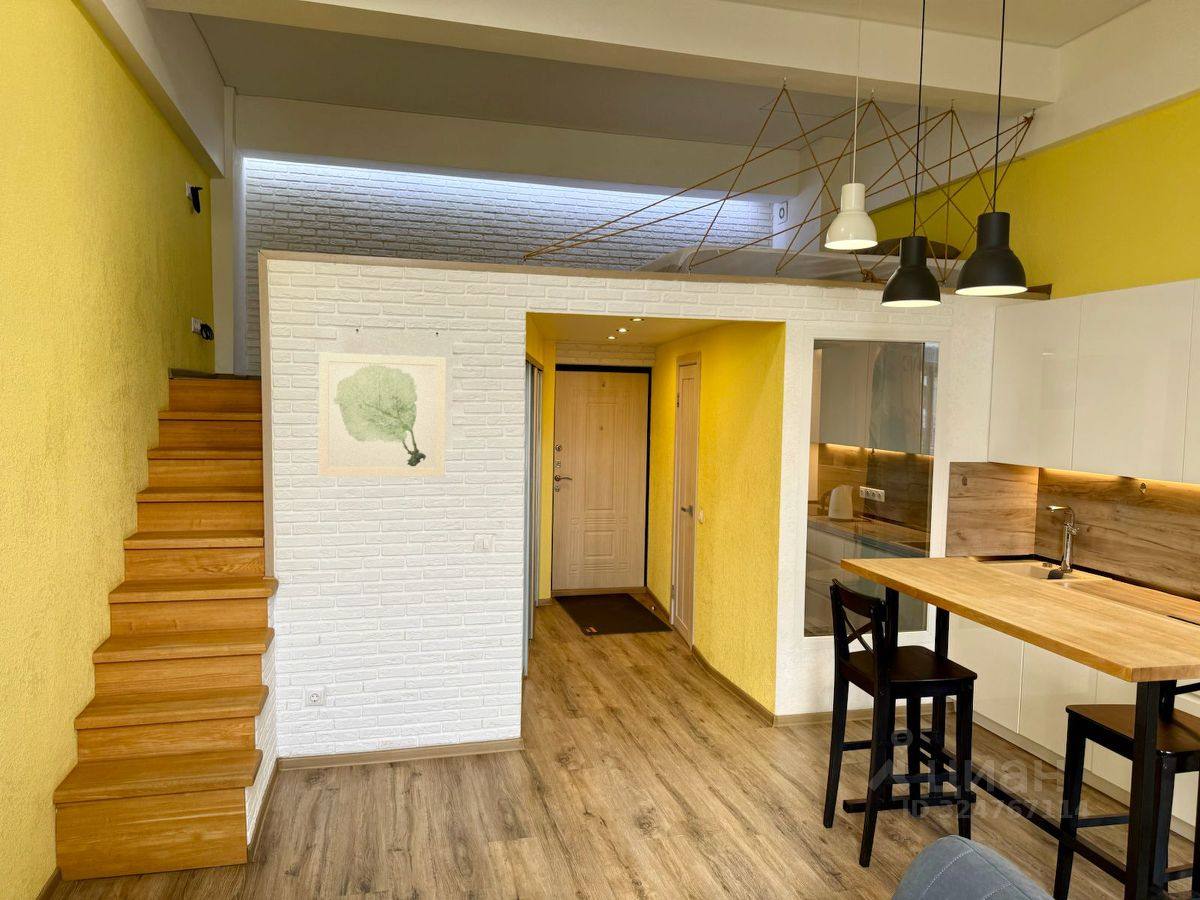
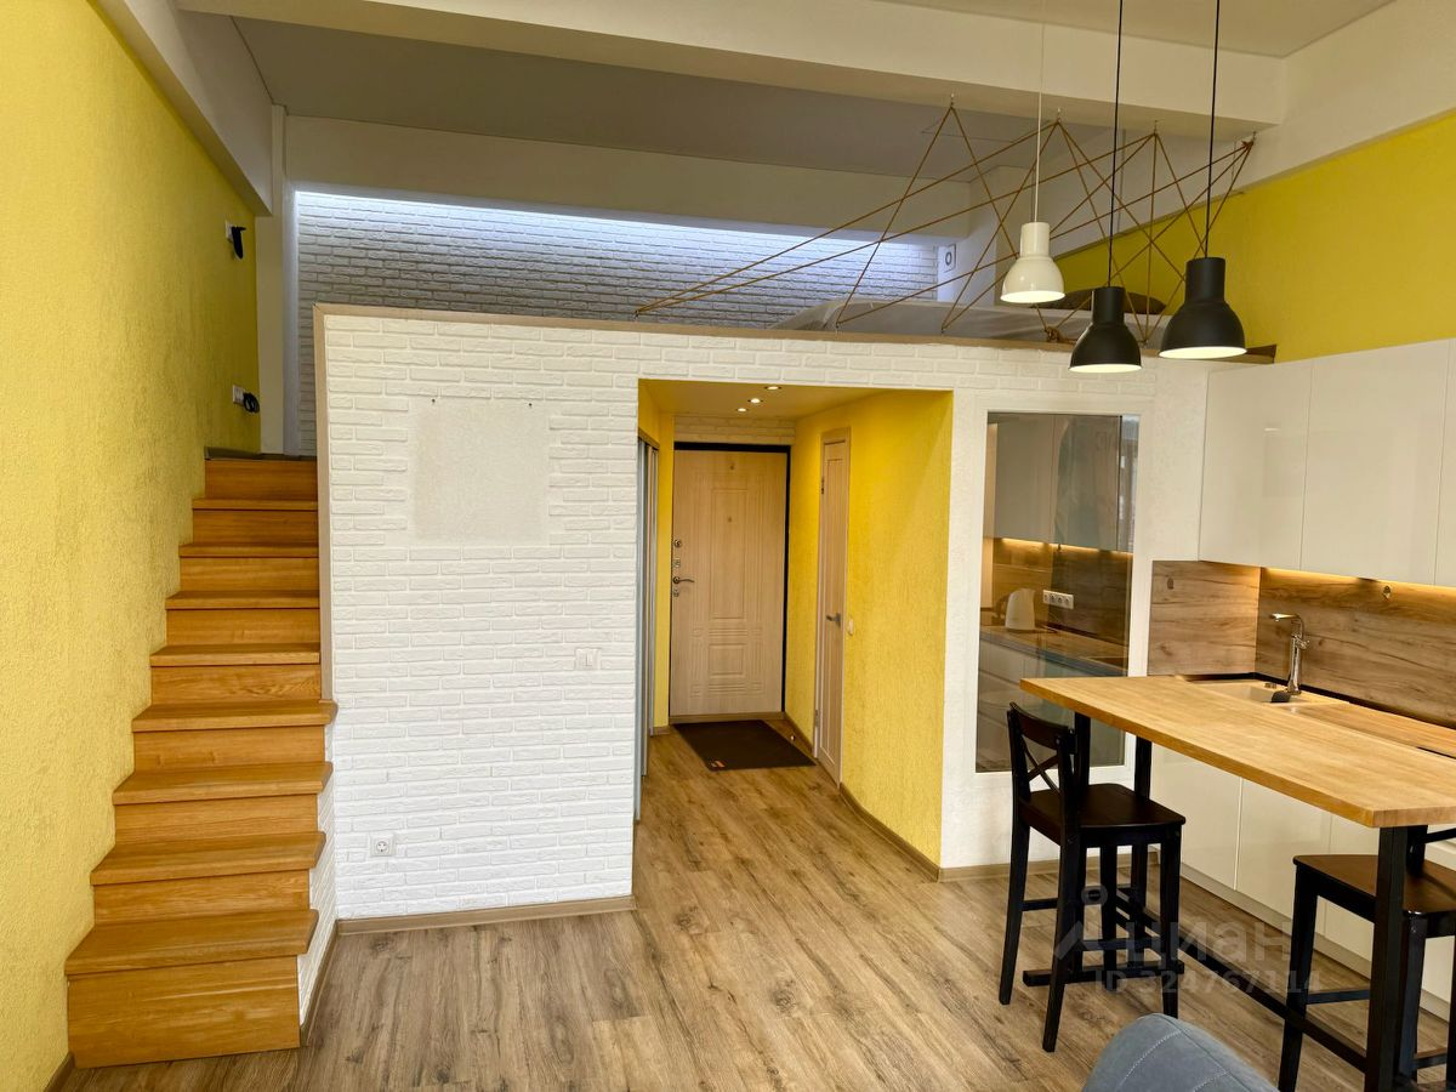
- wall art (383, 416)
